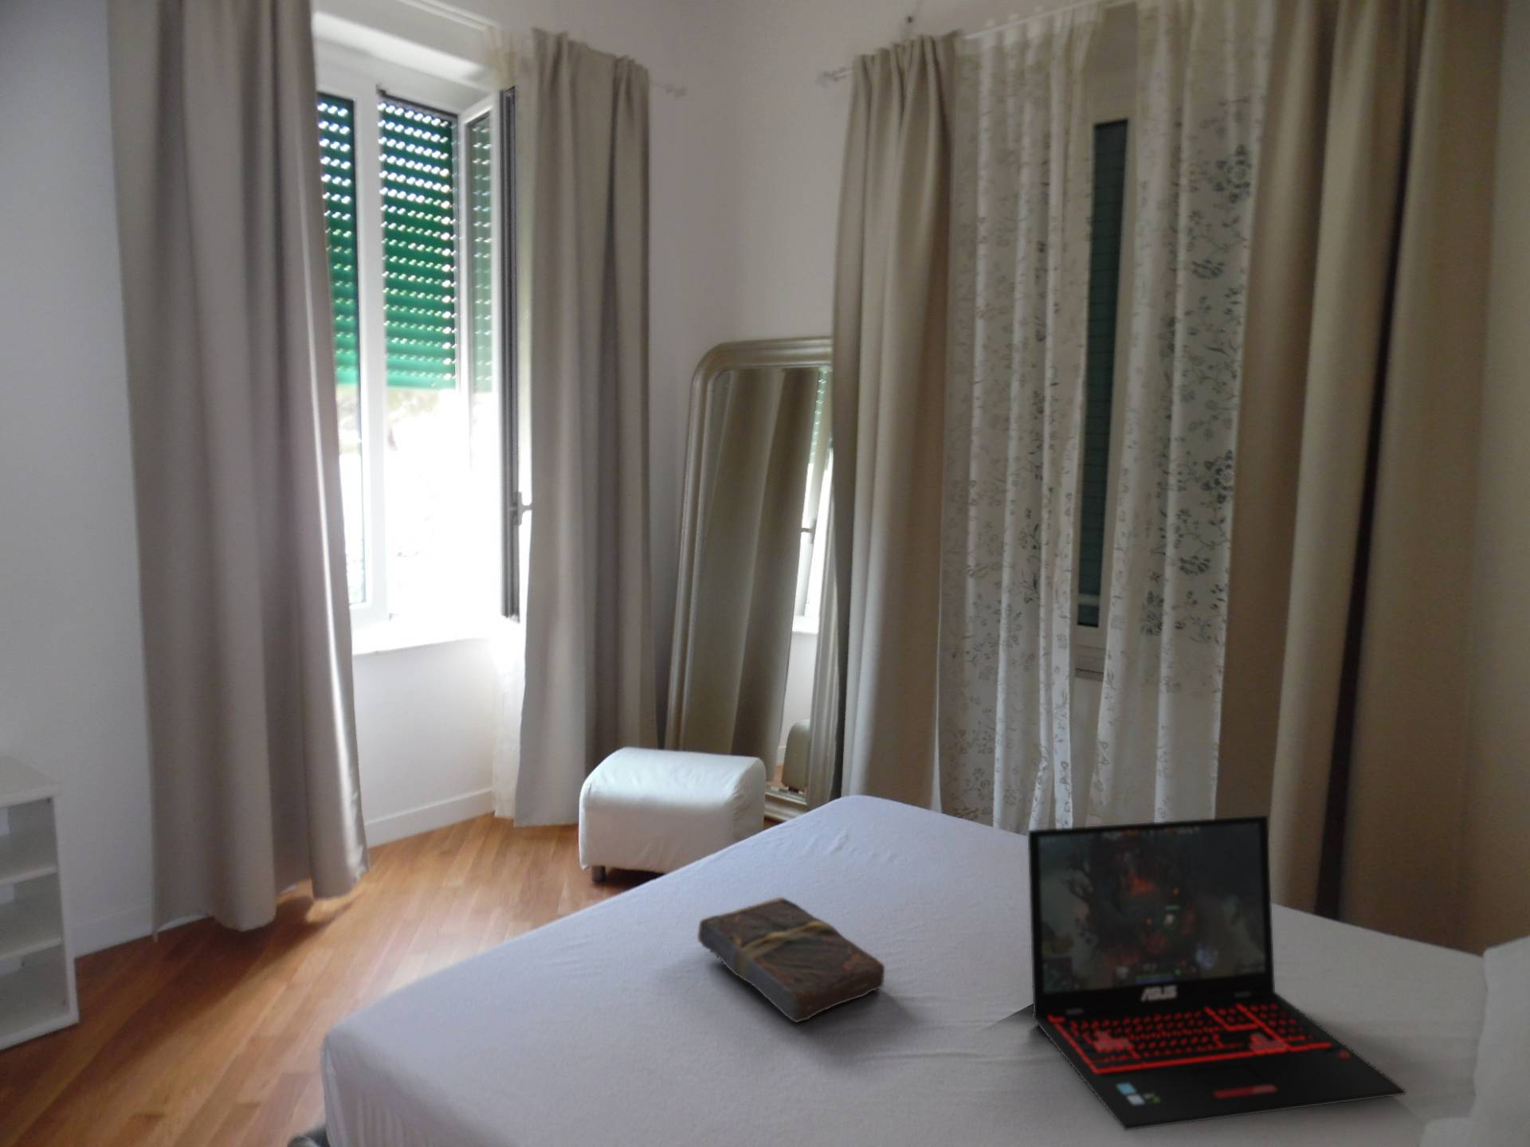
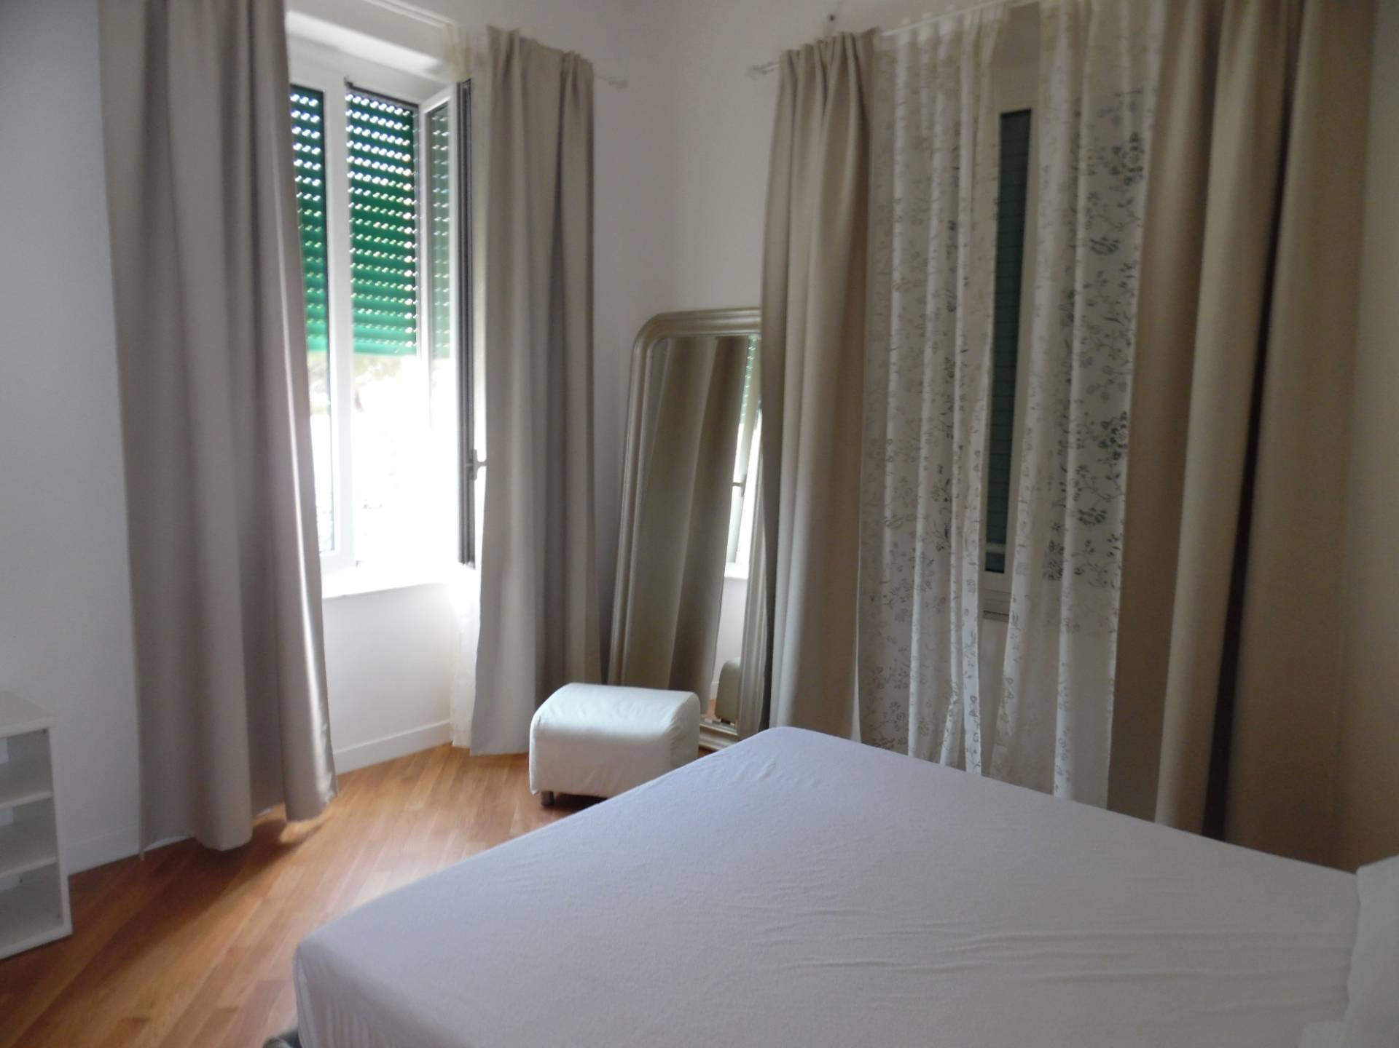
- laptop (1204, 955)
- book (787, 949)
